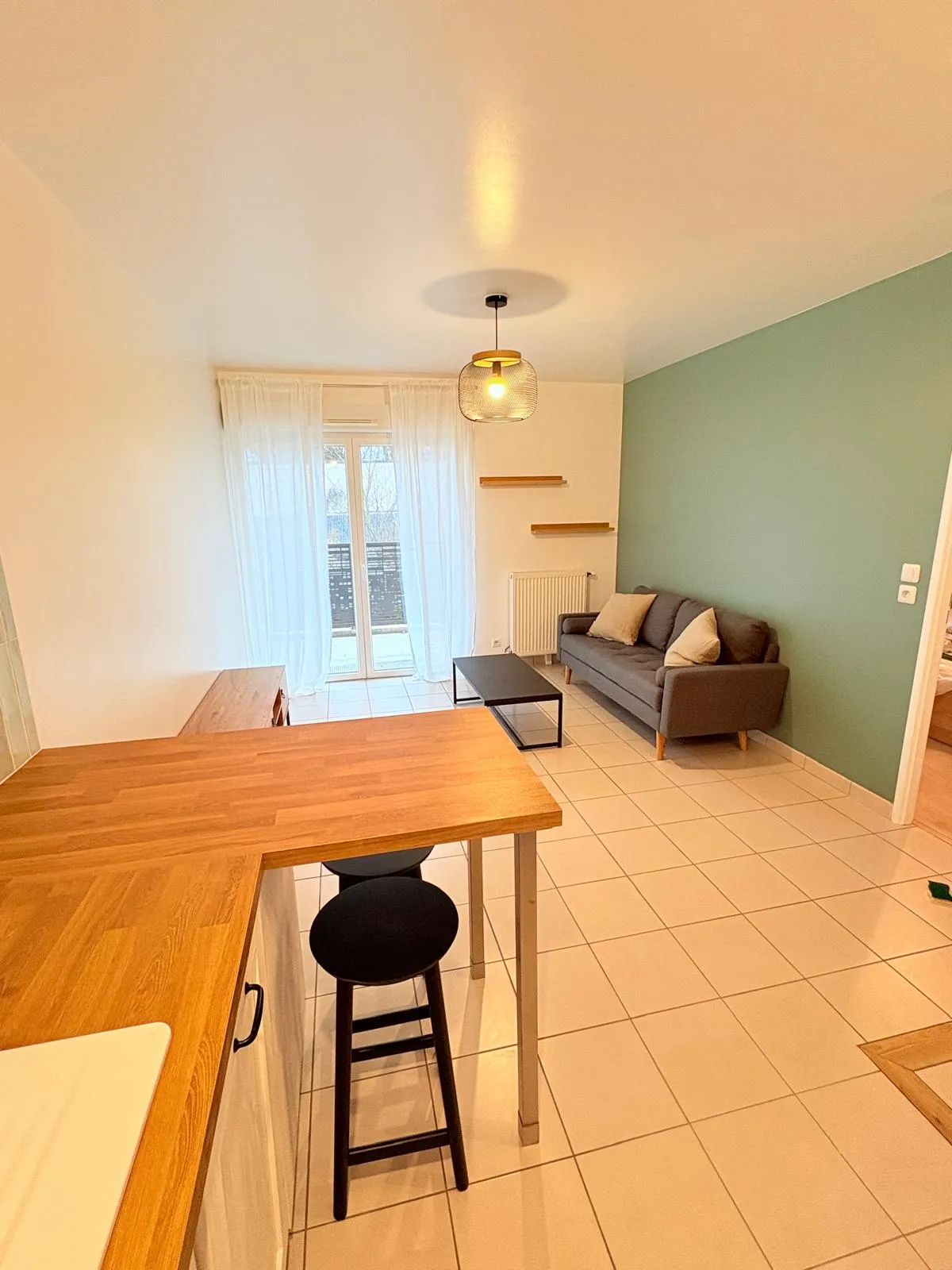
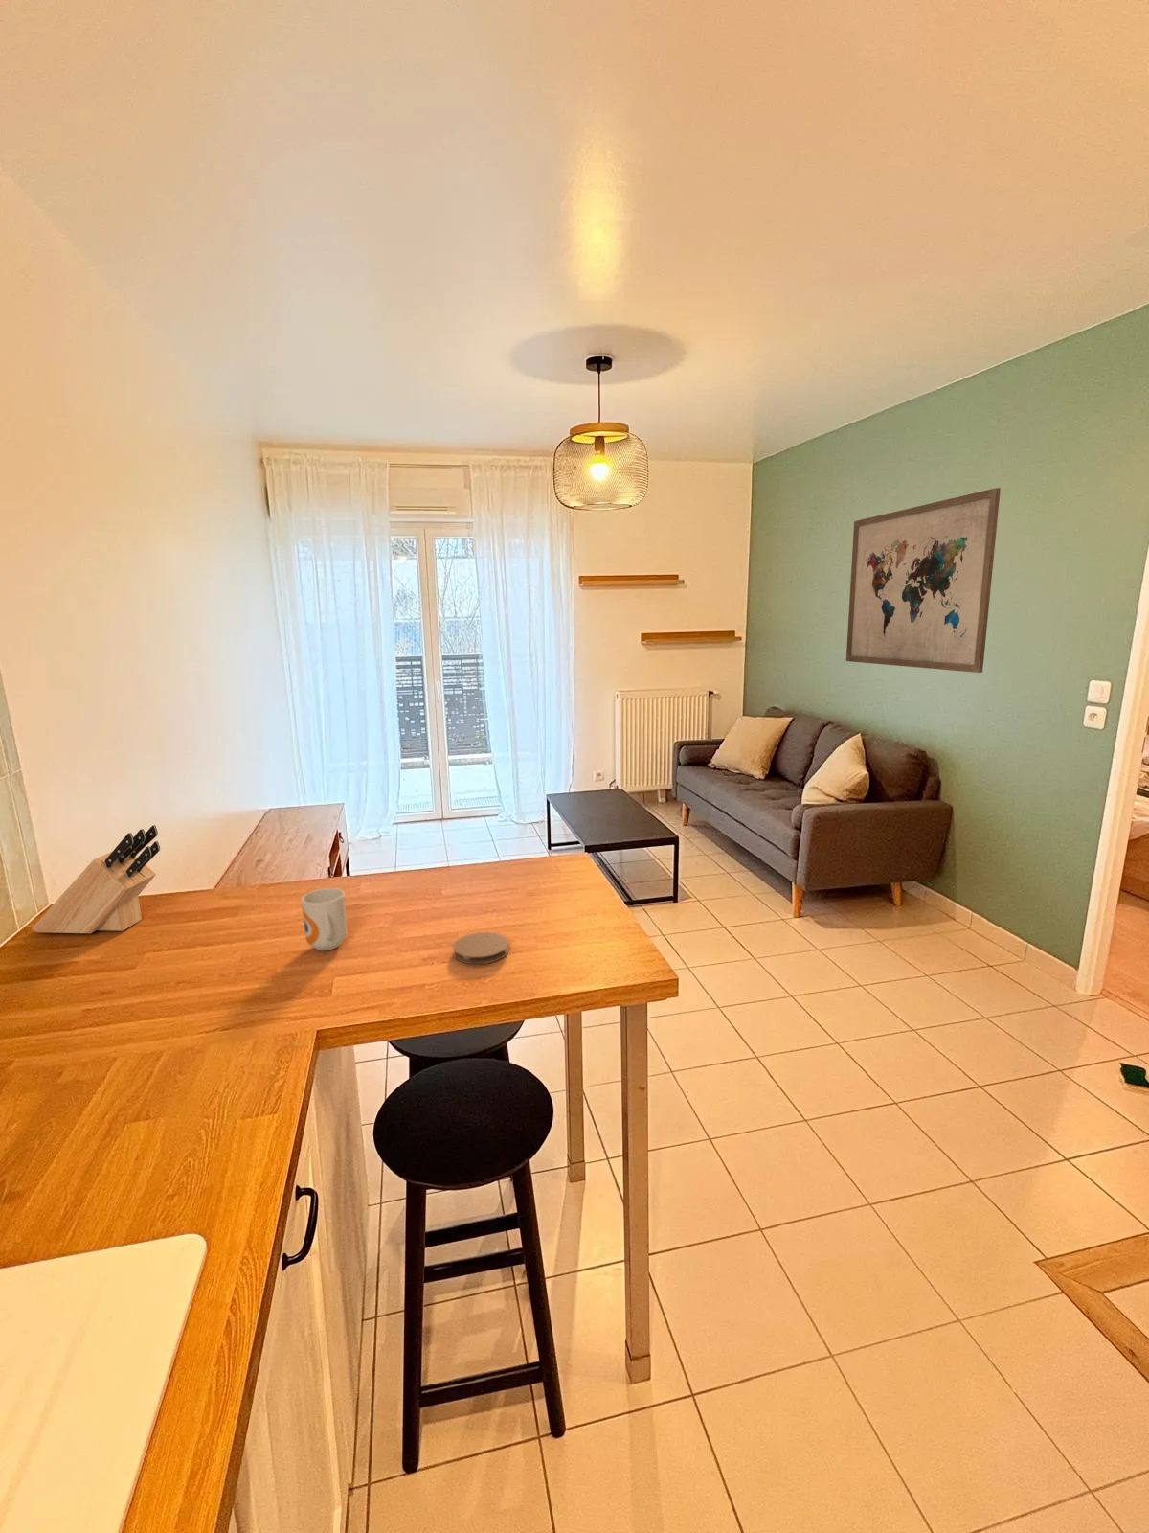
+ mug (322, 922)
+ knife block (100, 876)
+ coaster (480, 948)
+ wall art (910, 588)
